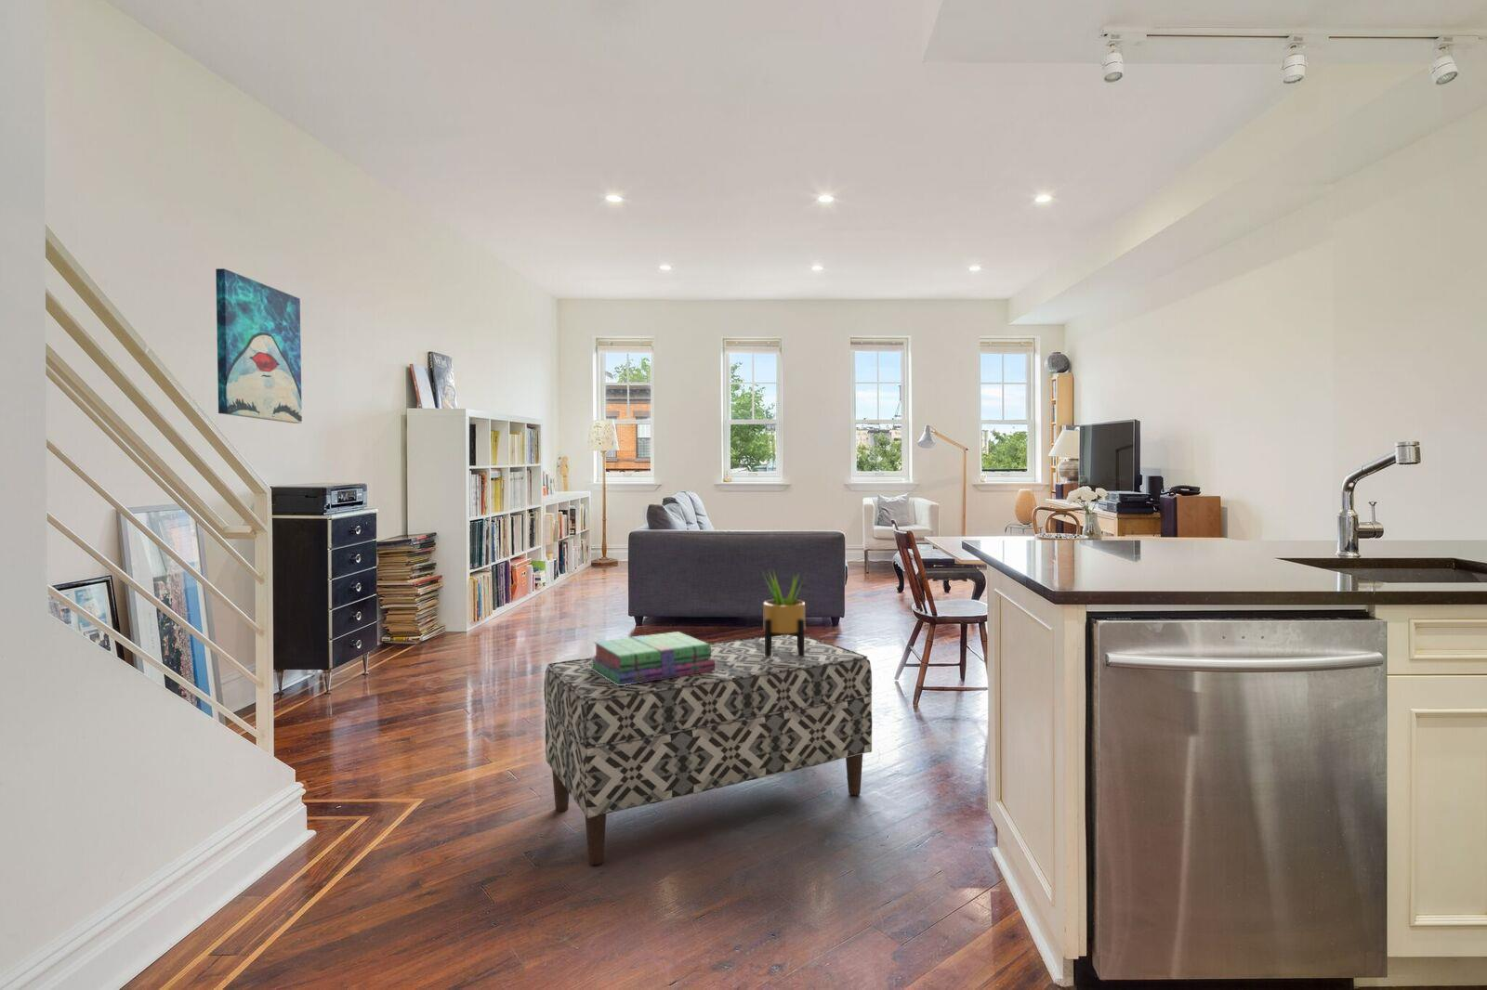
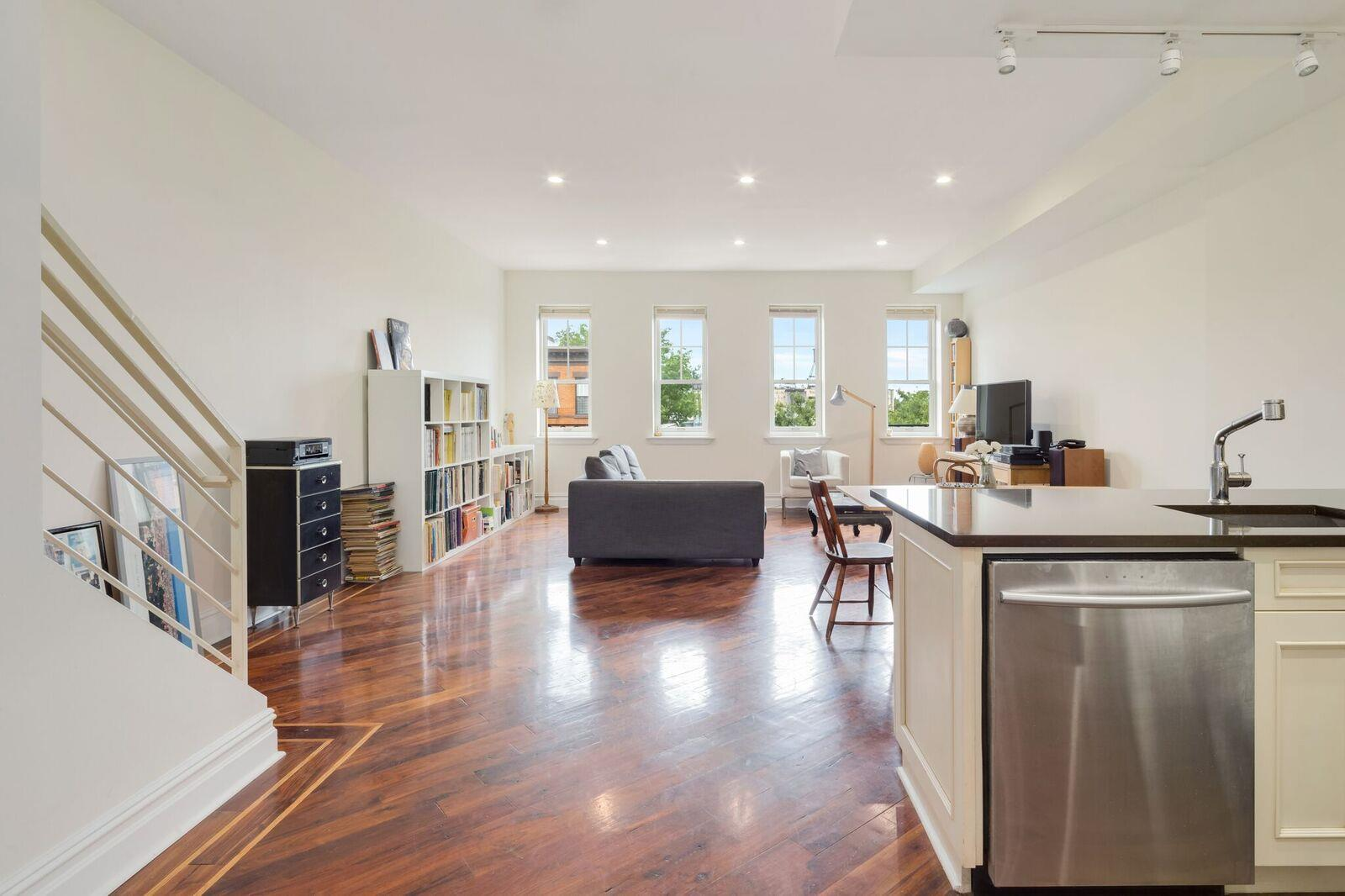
- stack of books (651, 655)
- potted plant (784, 609)
- bench (710, 730)
- wall art (262, 351)
